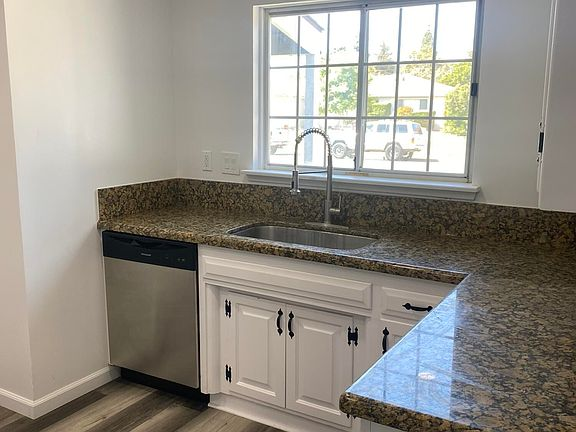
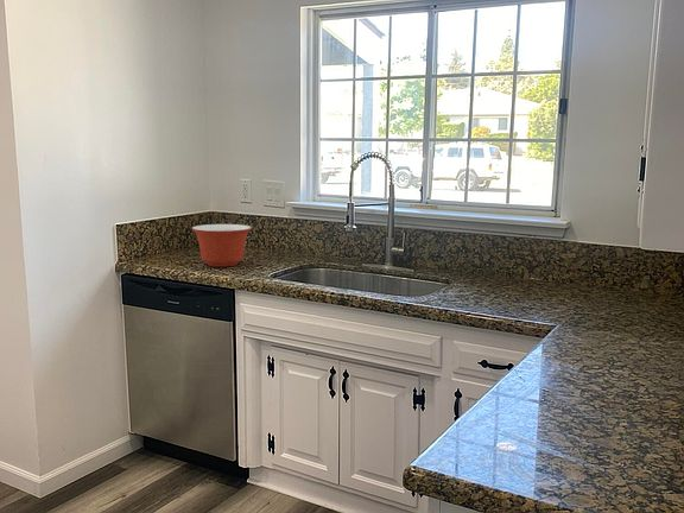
+ mixing bowl (222, 246)
